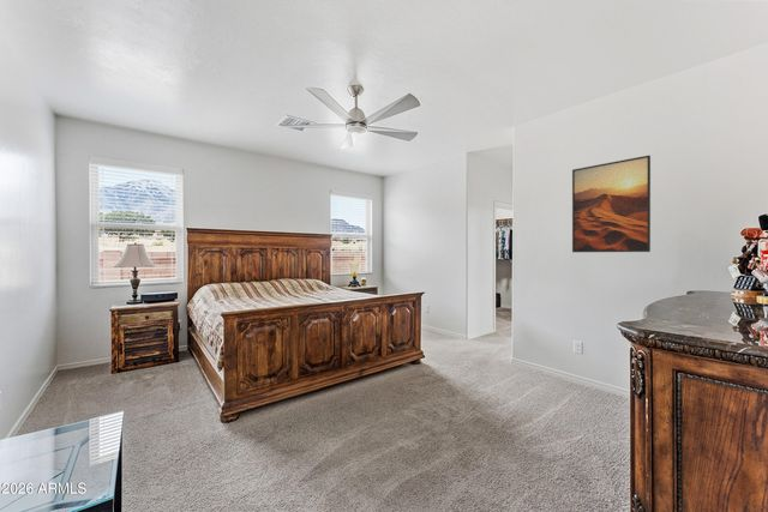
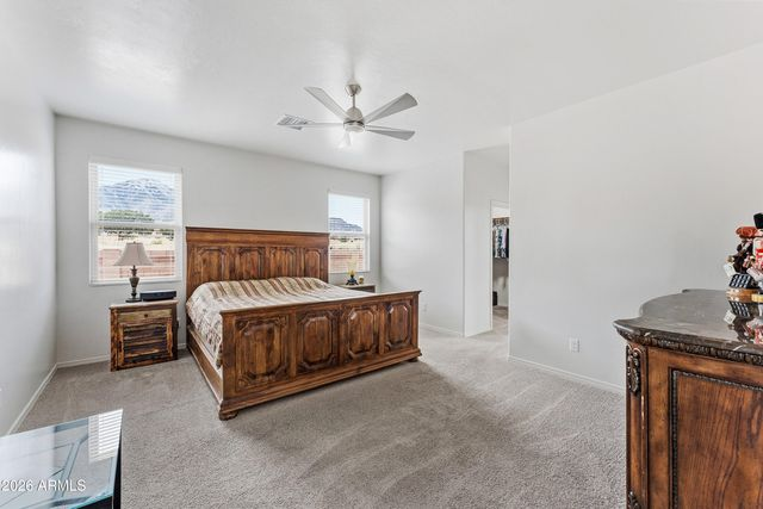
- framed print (607, 207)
